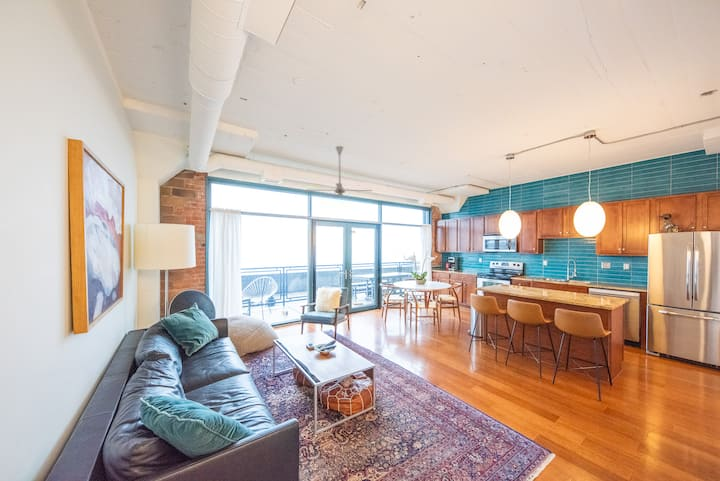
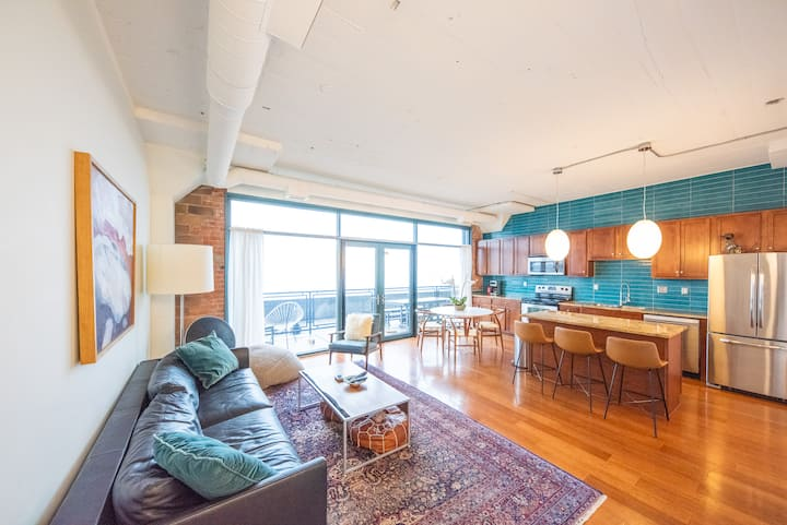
- ceiling fan (339, 170)
